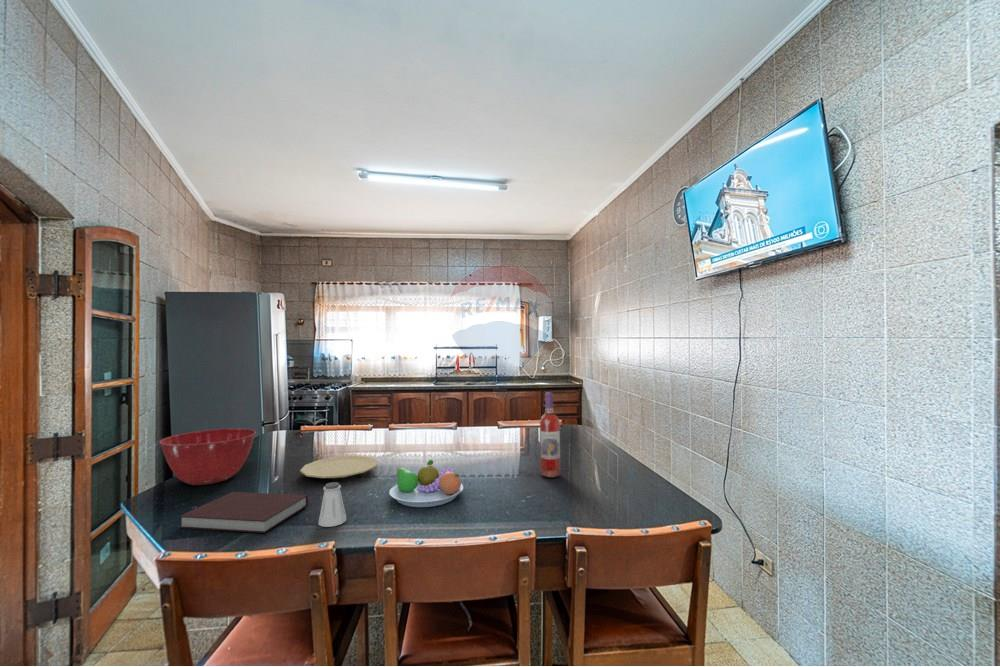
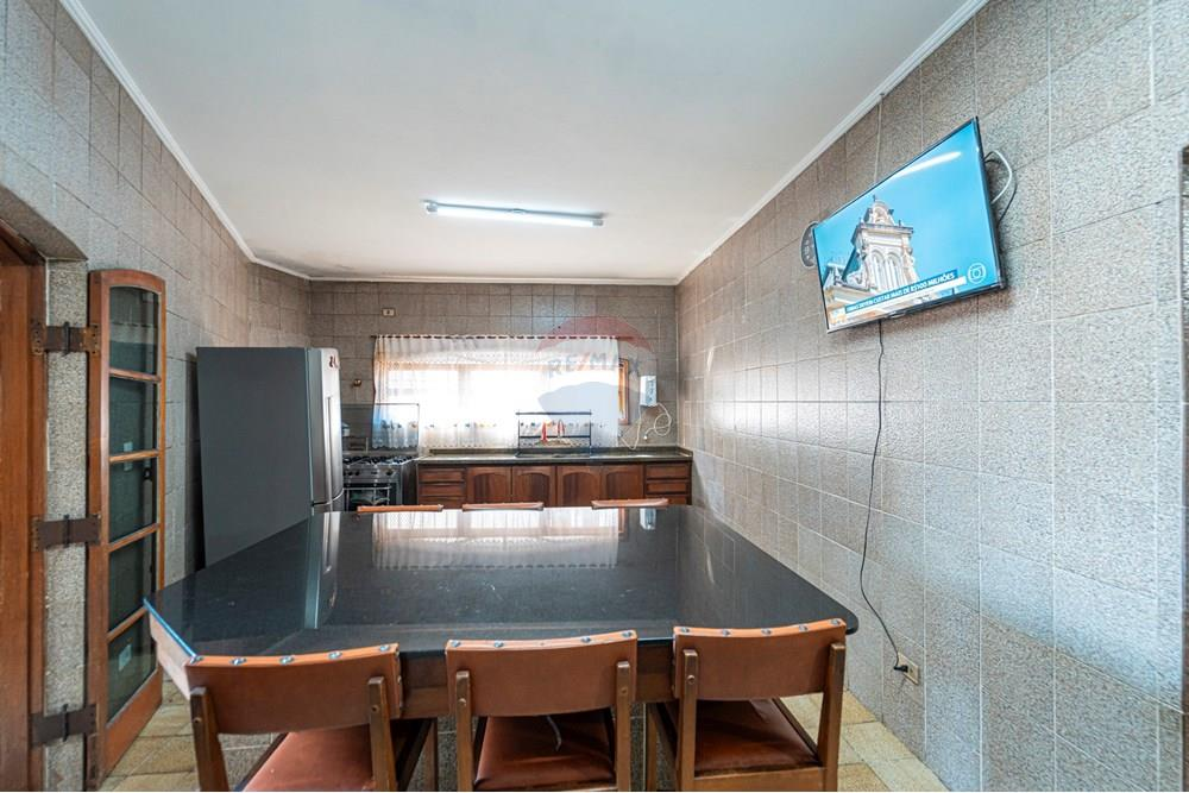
- saltshaker (332, 502)
- fruit bowl (425, 480)
- wine bottle (549, 433)
- notebook (247, 510)
- mixing bowl (210, 457)
- plate (340, 469)
